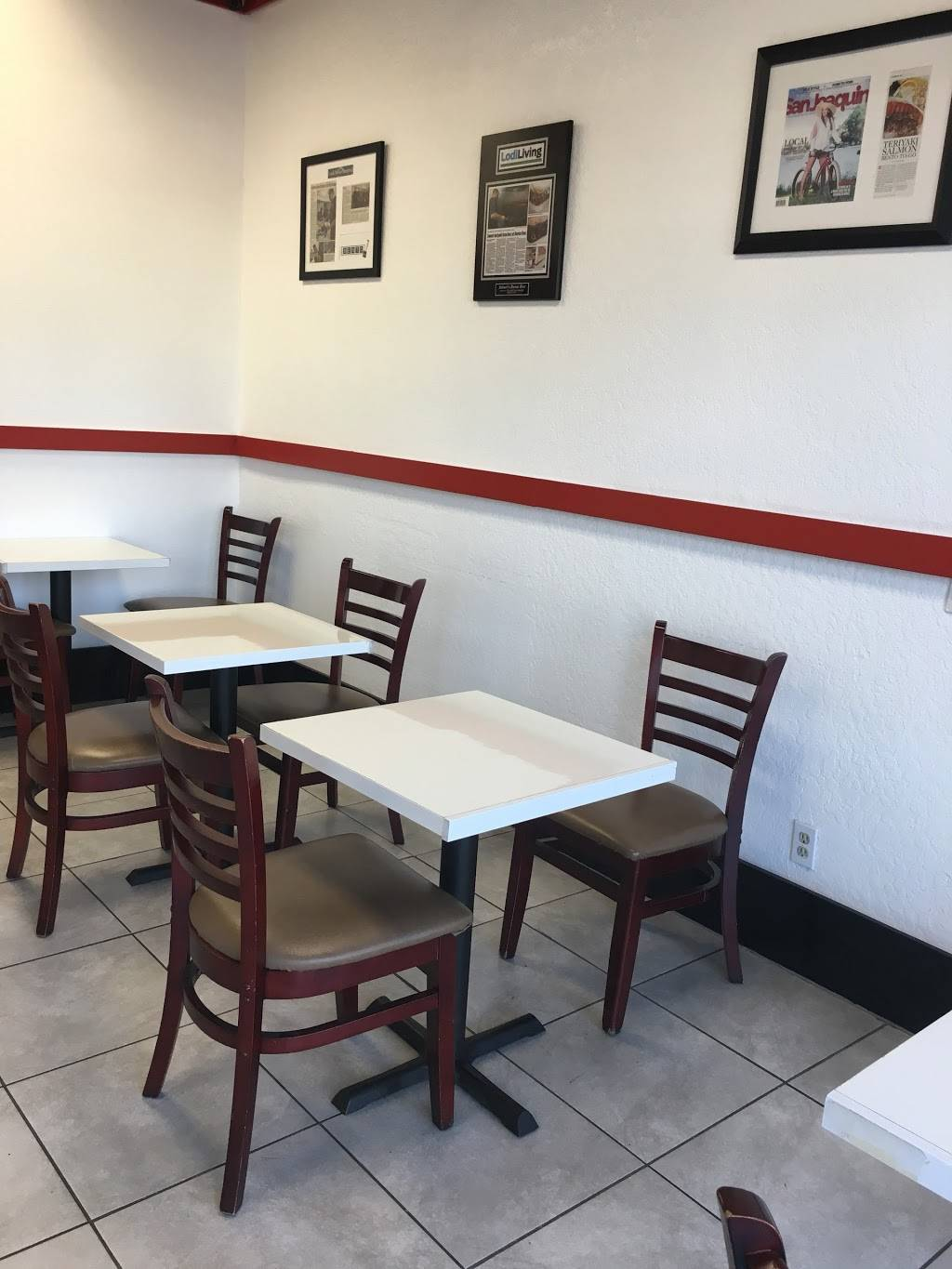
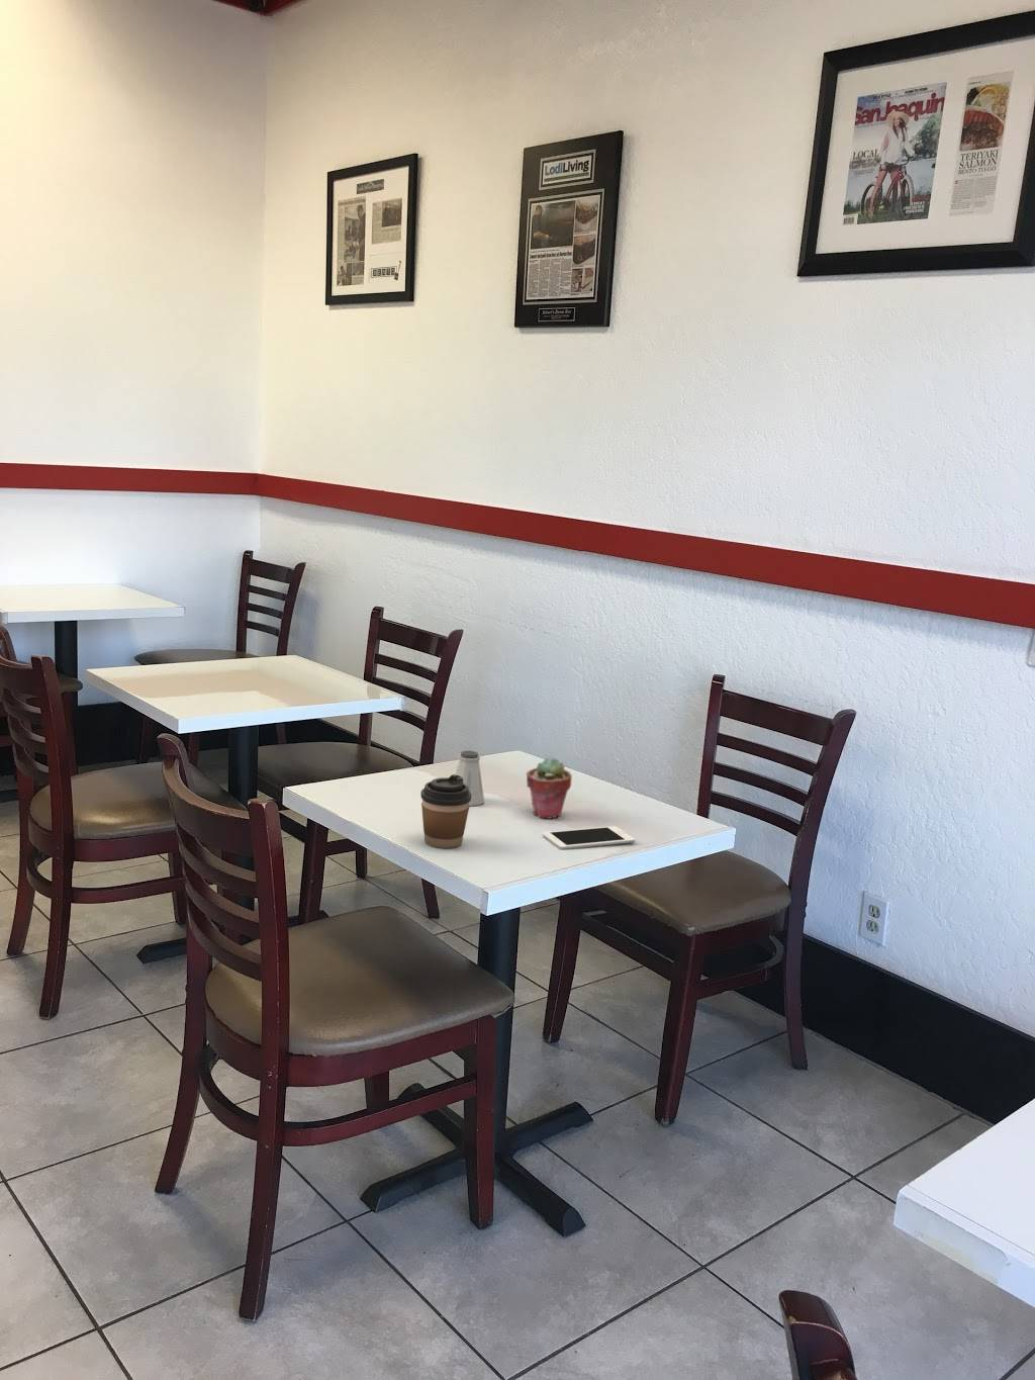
+ potted succulent (548, 784)
+ coffee cup (445, 810)
+ saltshaker (467, 776)
+ cell phone (588, 837)
